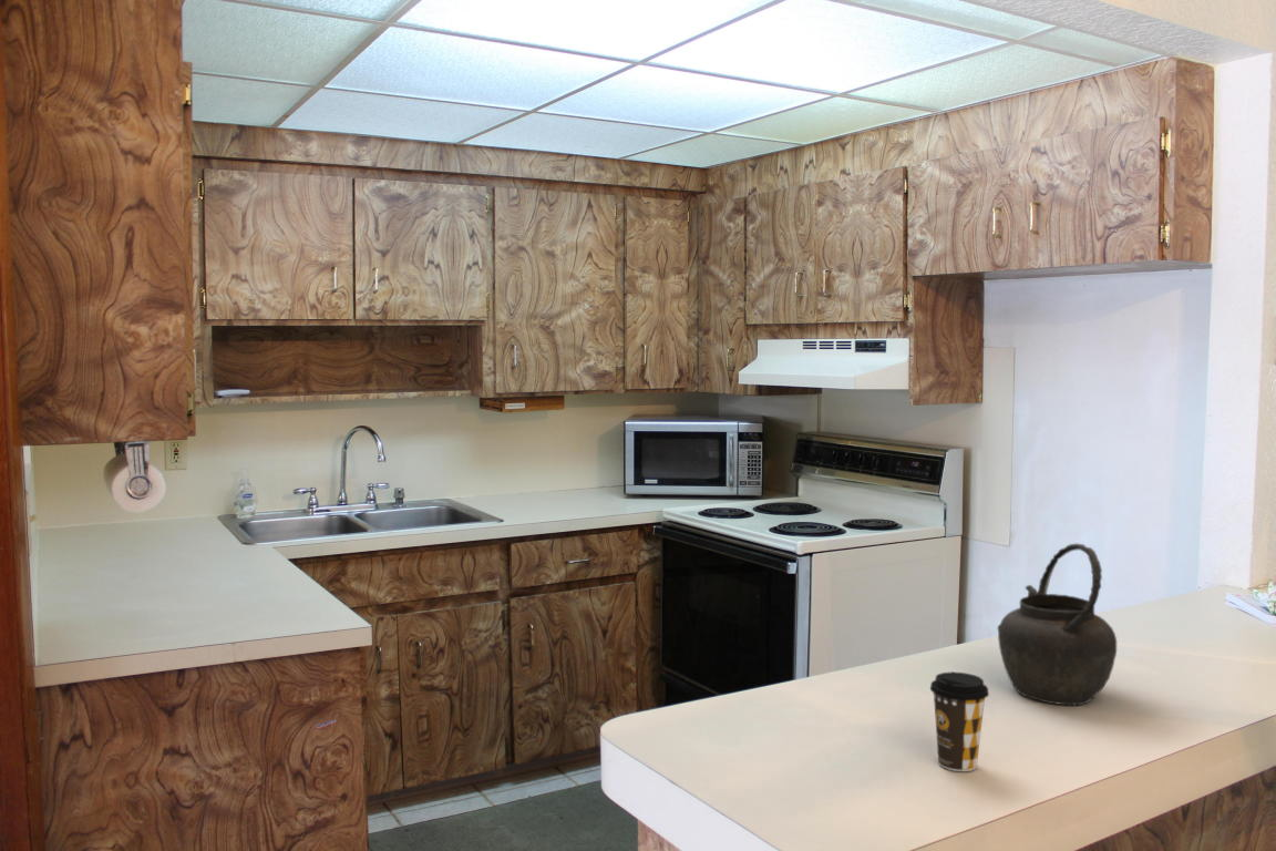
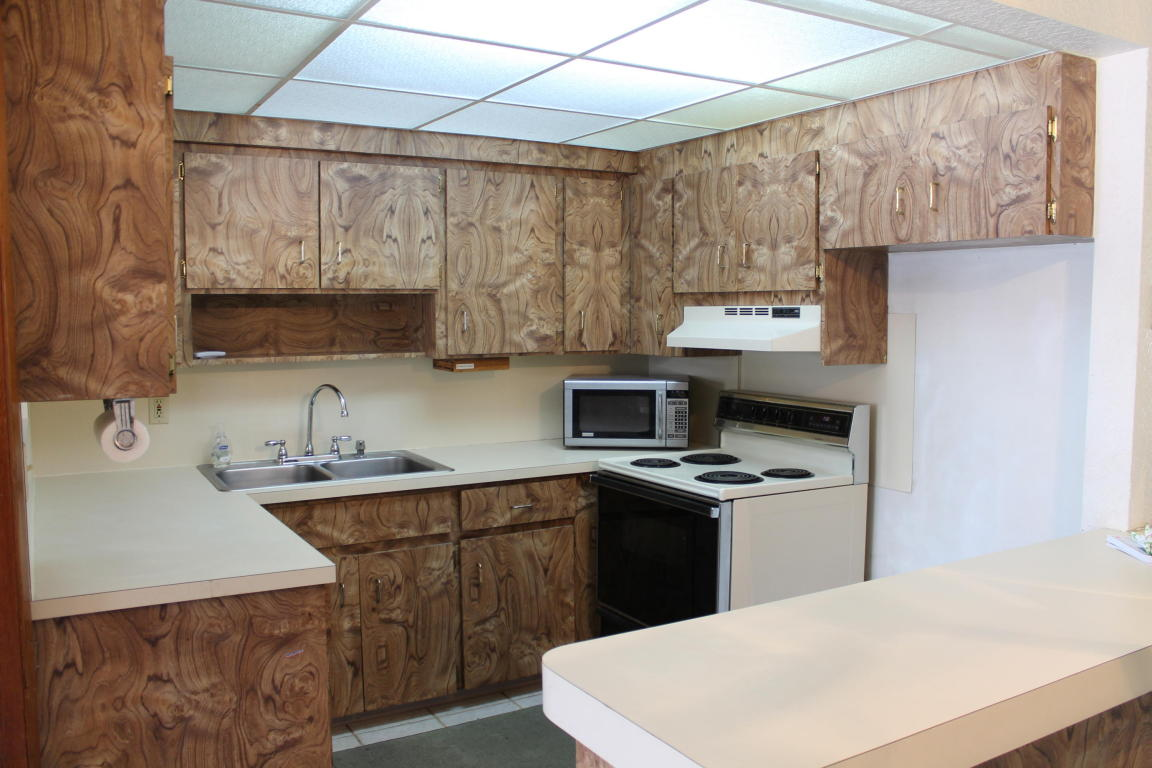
- coffee cup (958, 721)
- kettle (1056, 615)
